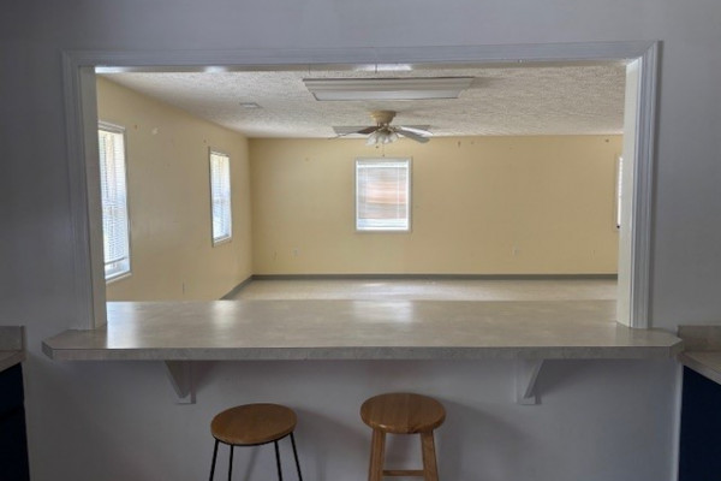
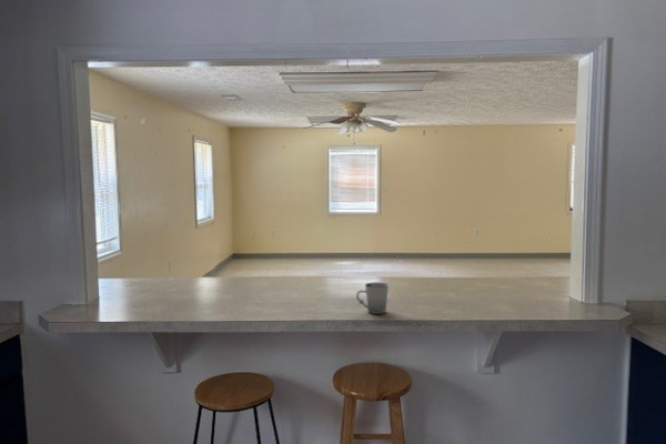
+ cup (372, 297)
